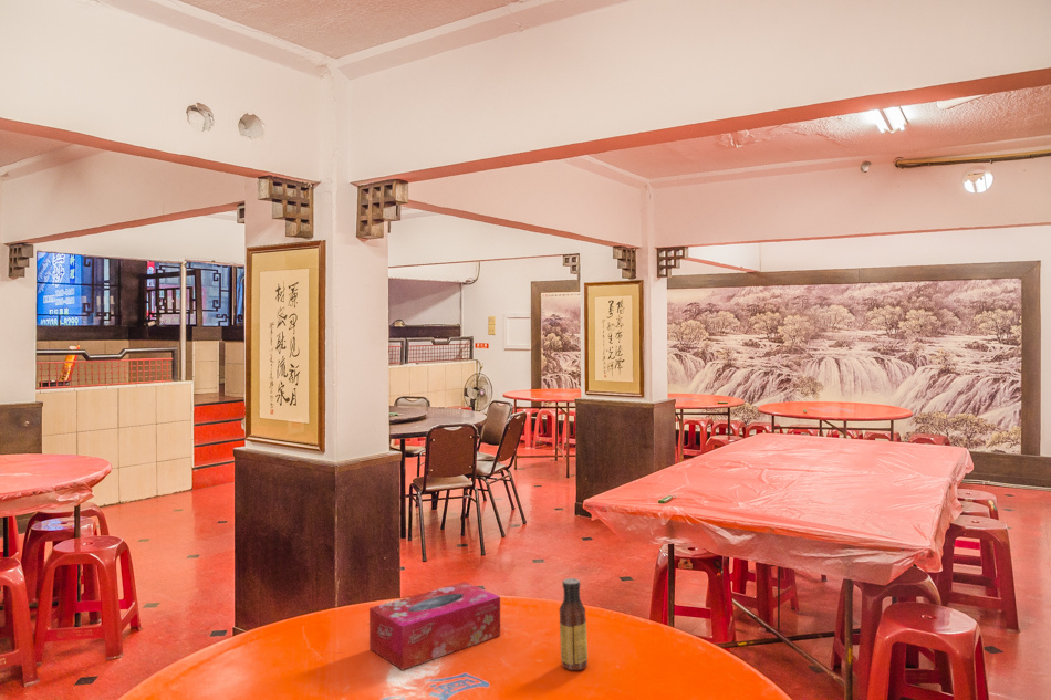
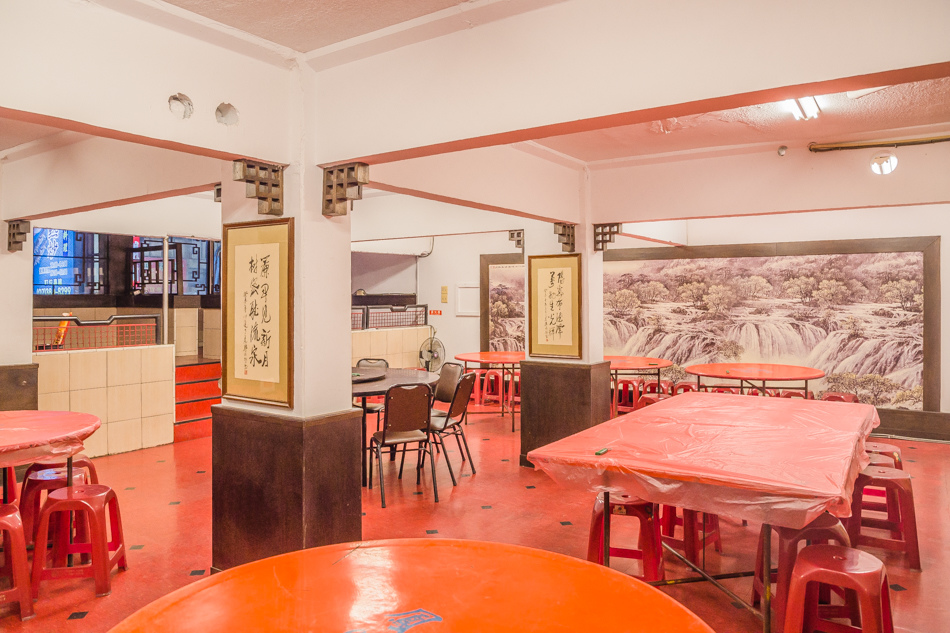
- sauce bottle (573, 623)
- tissue box (436, 621)
